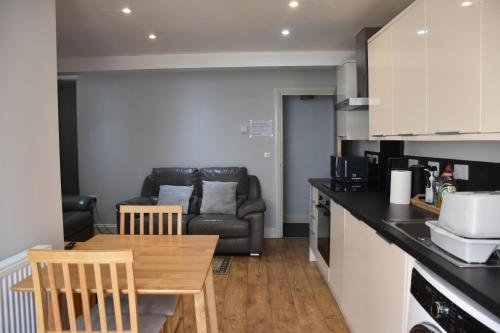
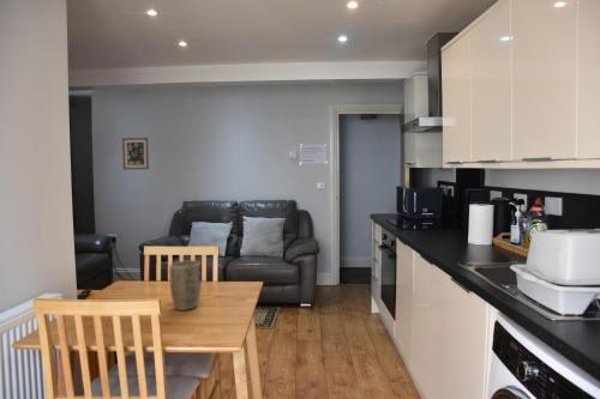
+ wall art (134, 153)
+ plant pot (186, 284)
